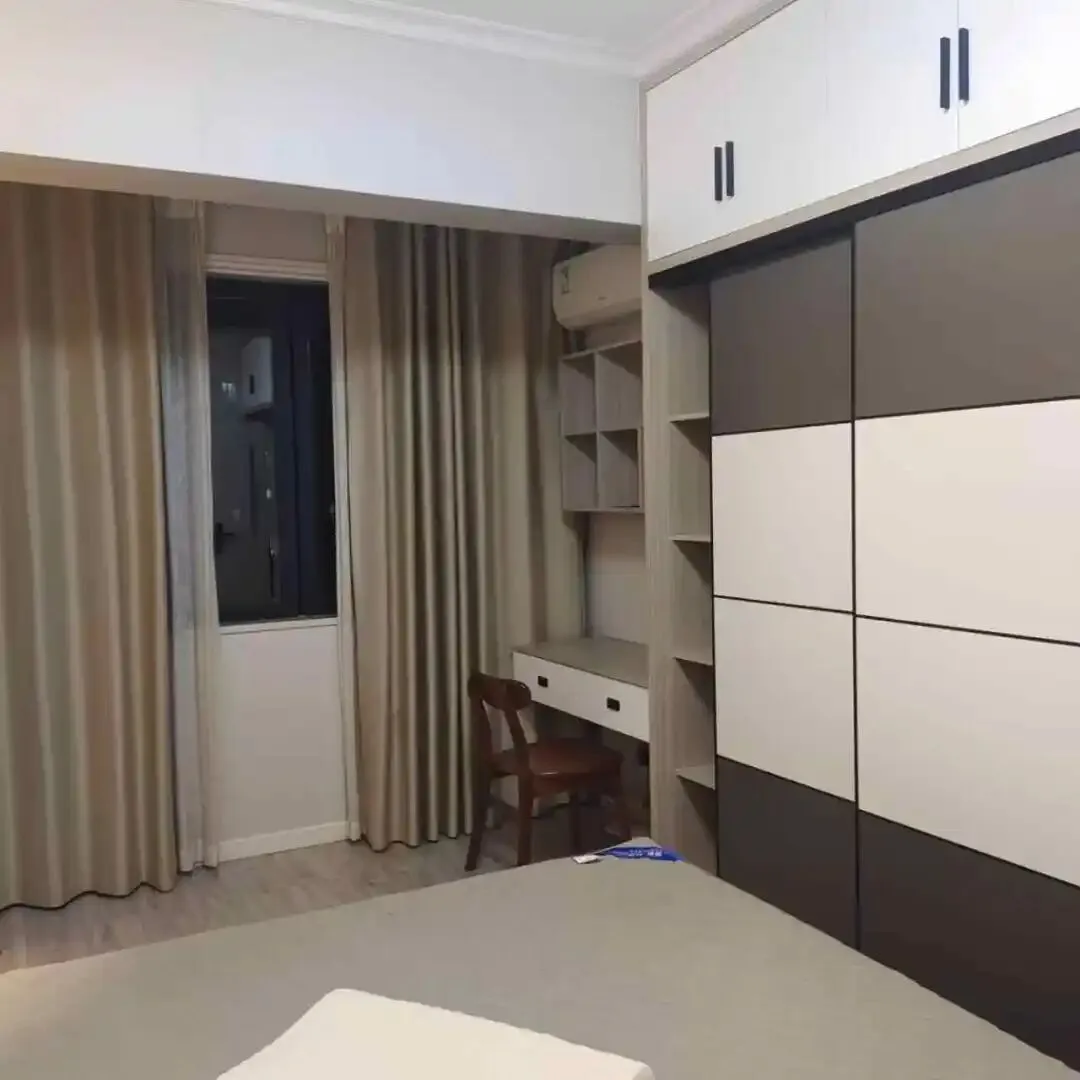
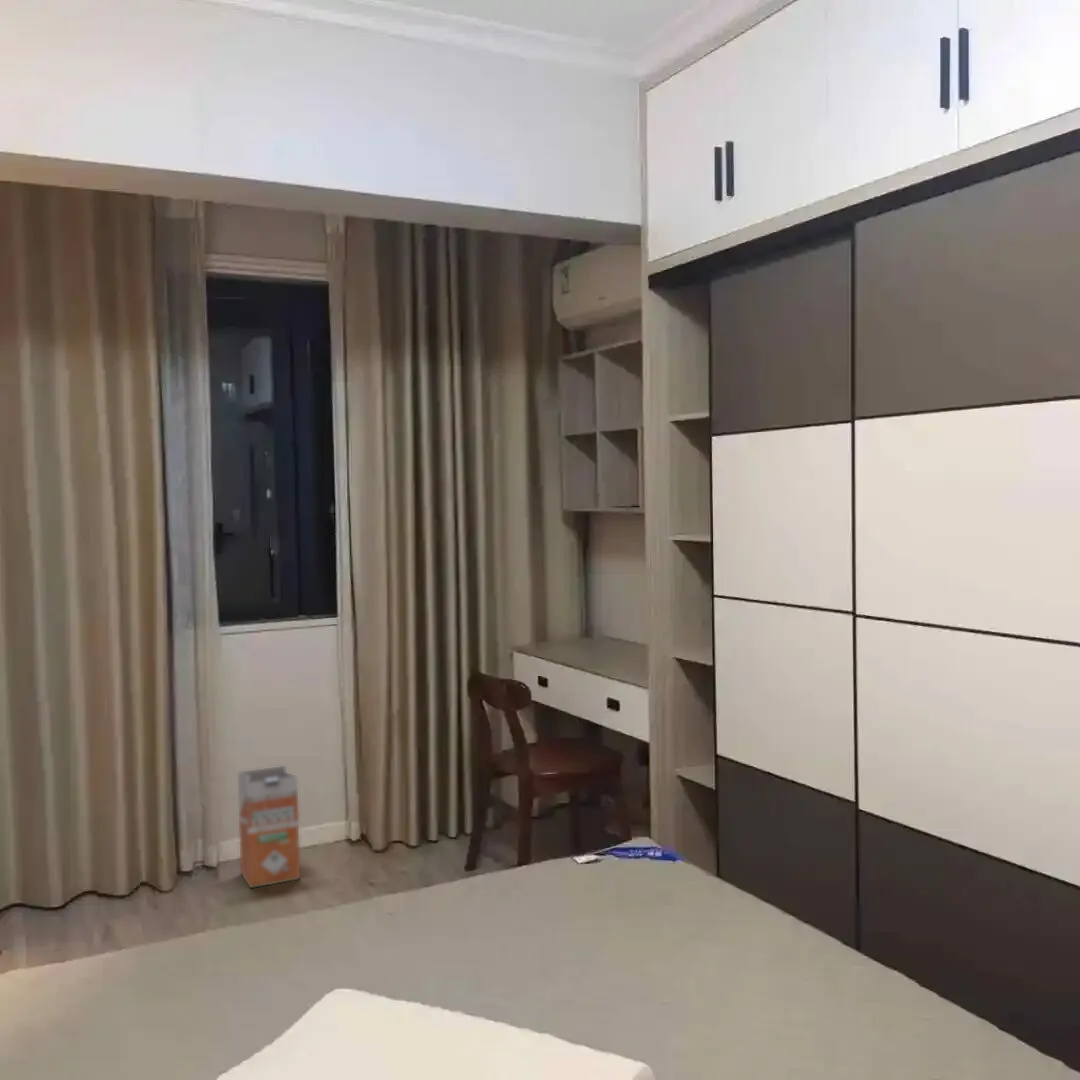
+ waste bin (269, 823)
